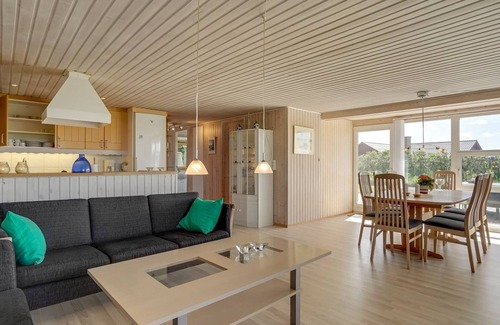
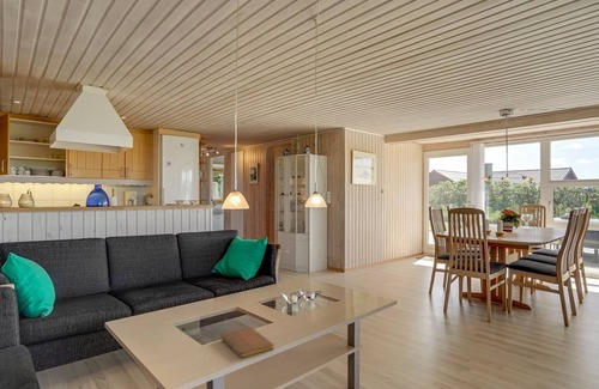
+ notebook (246, 341)
